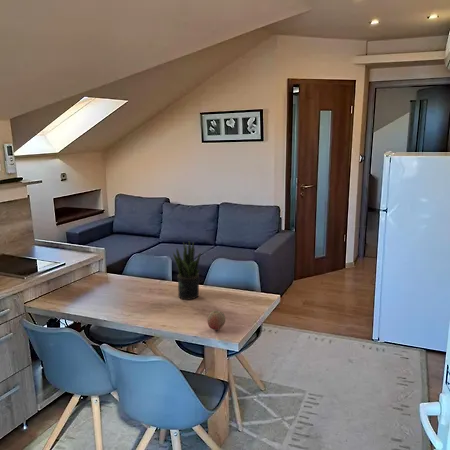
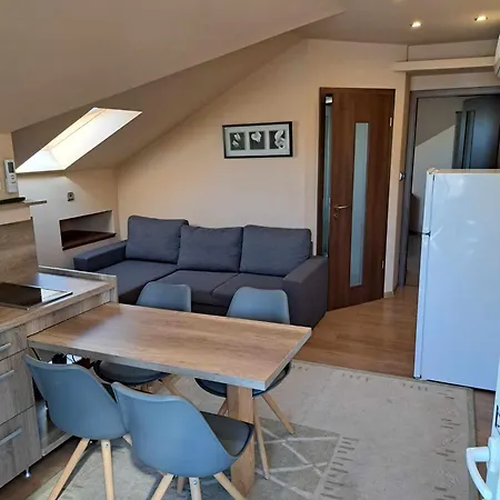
- potted plant (186, 270)
- fruit (216, 320)
